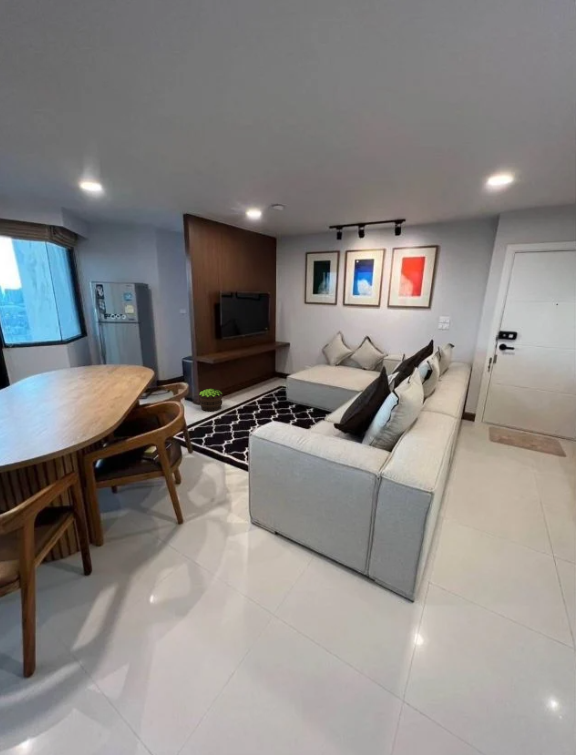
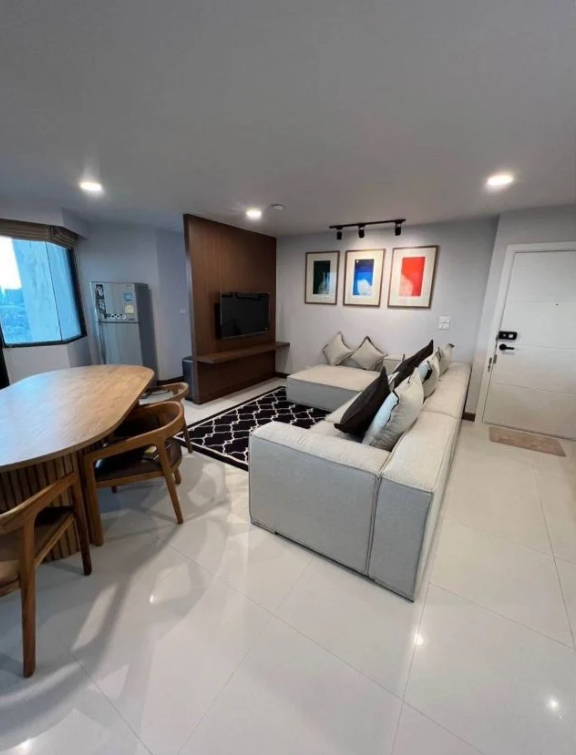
- potted plant (211, 398)
